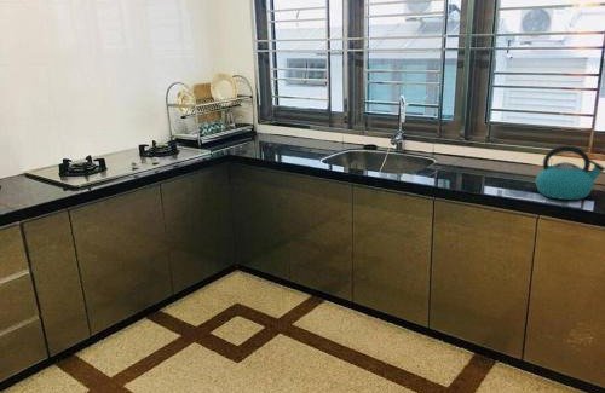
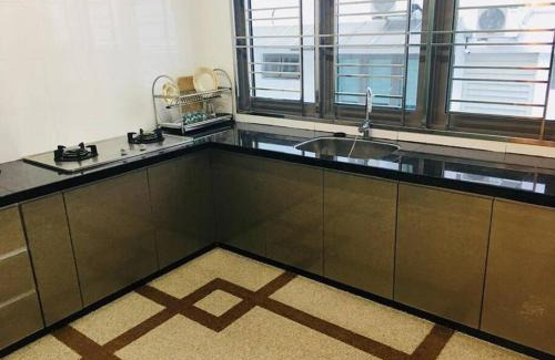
- kettle (569, 171)
